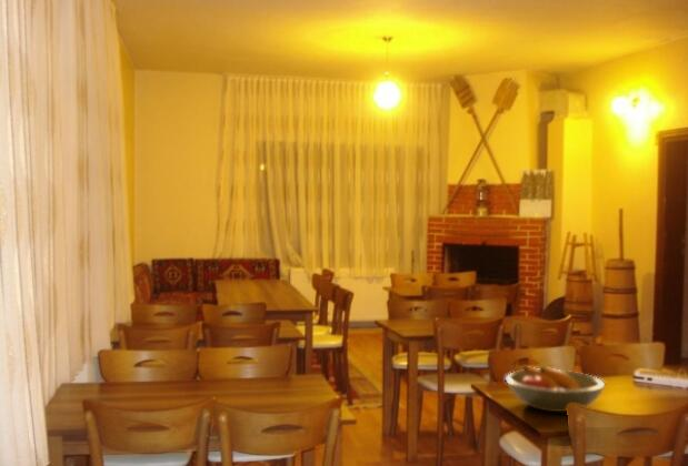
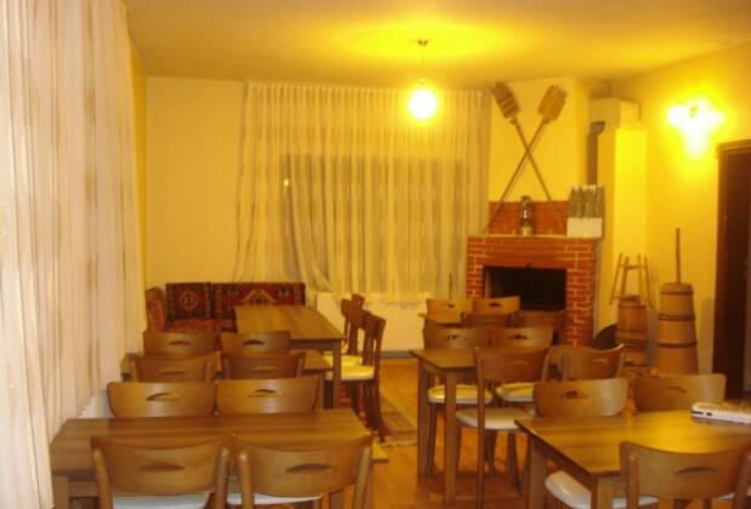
- fruit bowl (554, 389)
